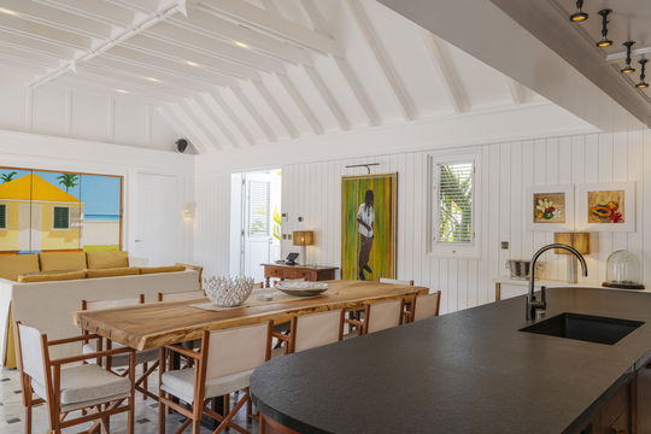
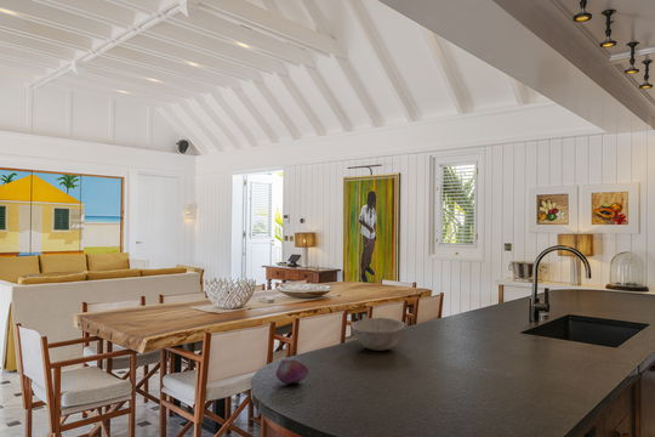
+ apple (291, 371)
+ bowl (377, 335)
